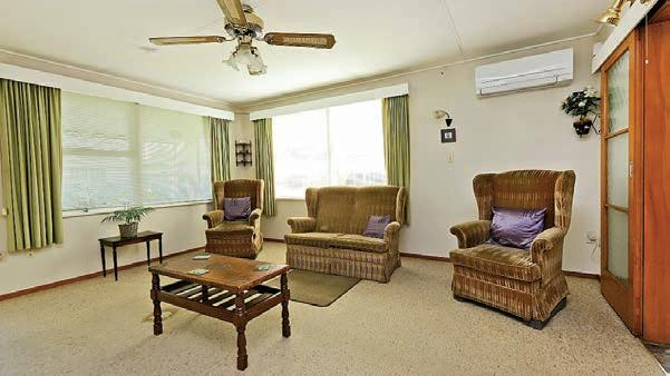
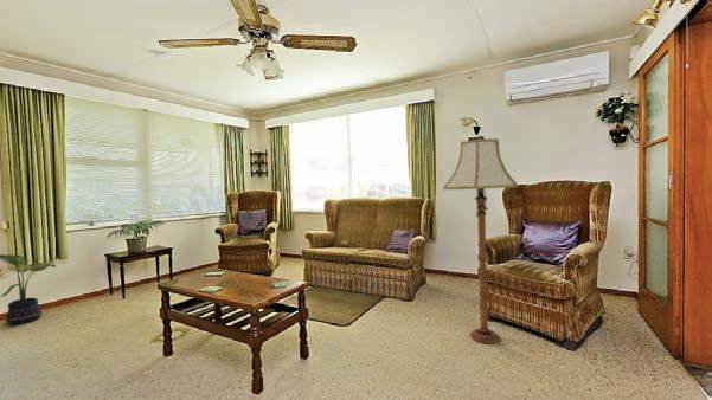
+ floor lamp (481, 237)
+ potted plant (26, 284)
